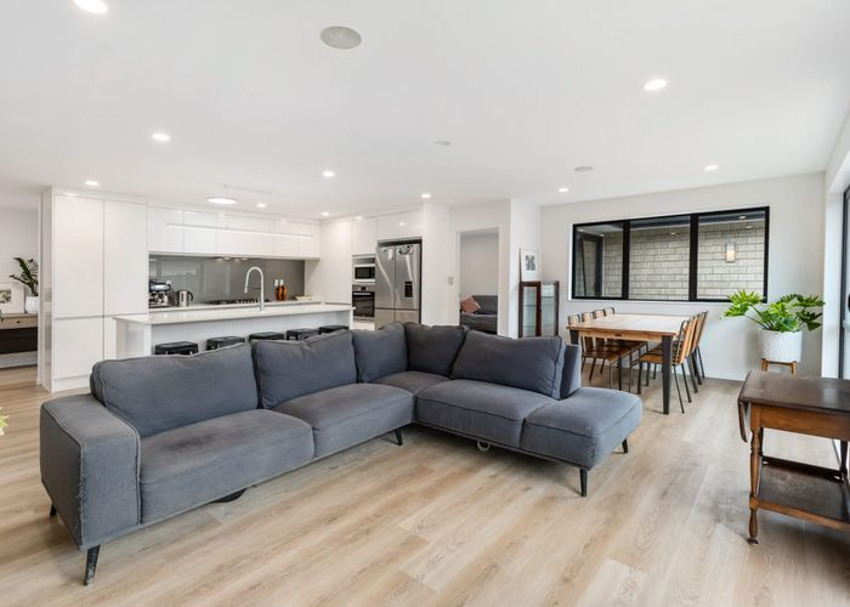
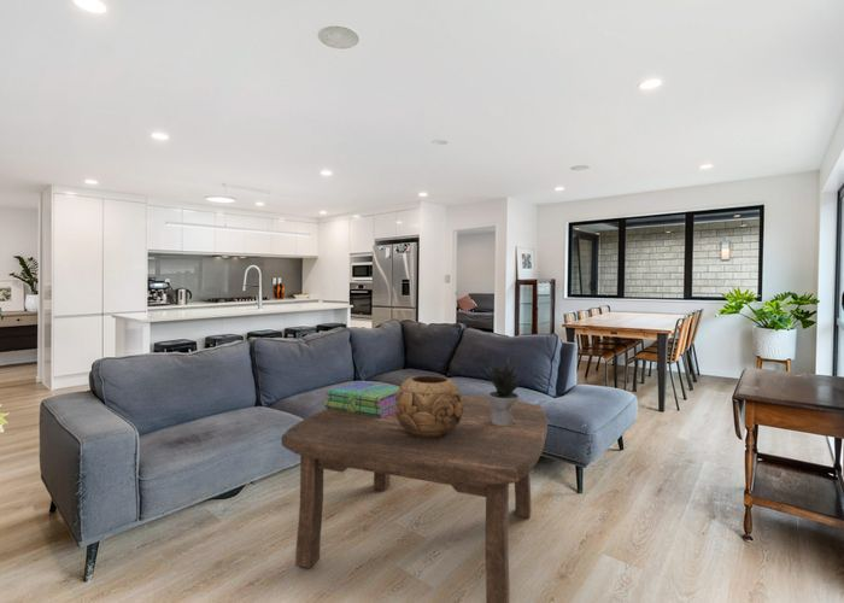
+ potted plant (504, 390)
+ decorative bowl (428, 405)
+ coffee table (427, 476)
+ stack of books (367, 397)
